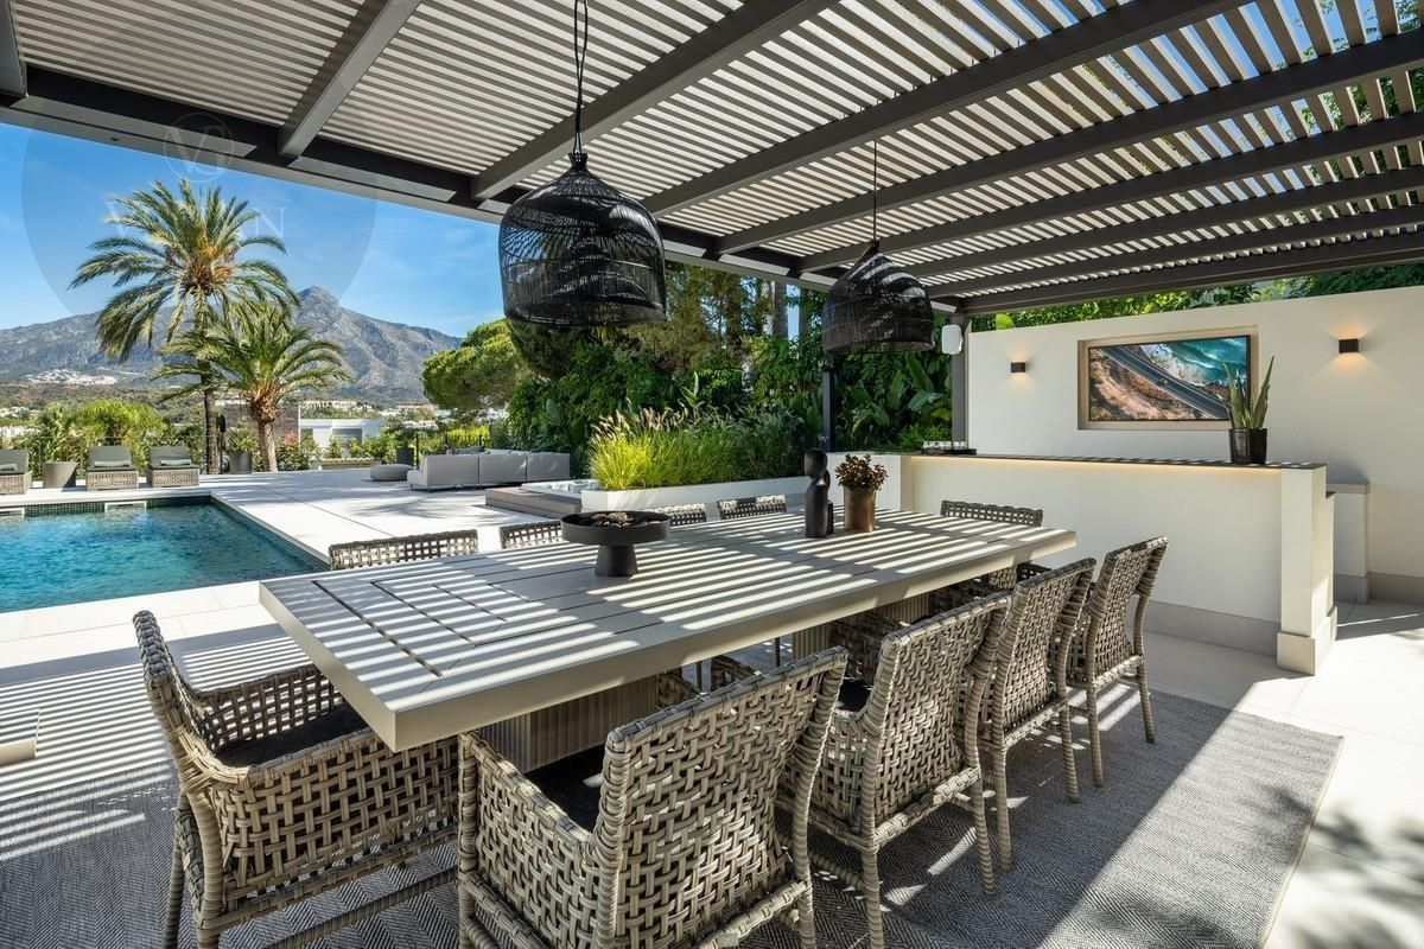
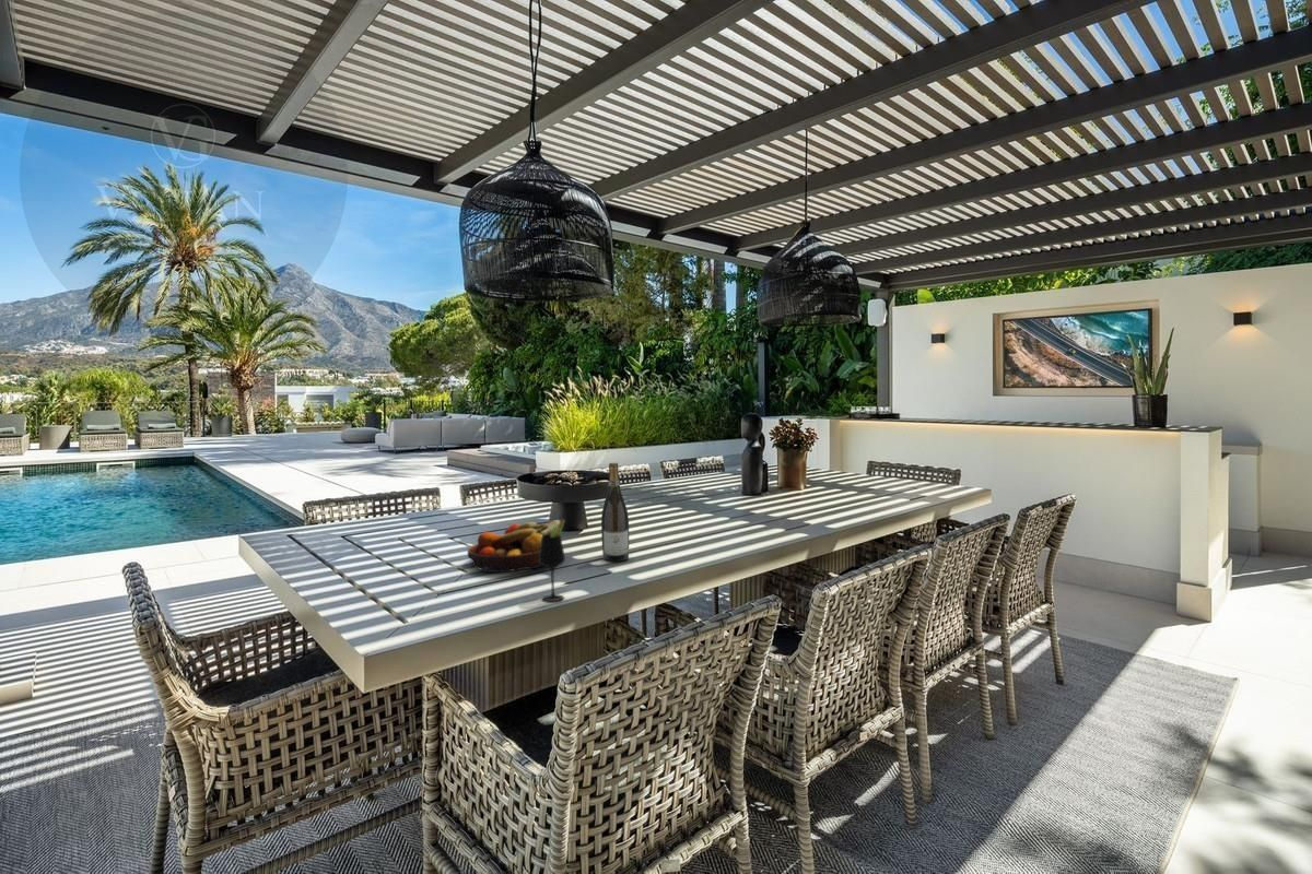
+ wine bottle (614, 510)
+ wine glass (552, 558)
+ fruit bowl (515, 541)
